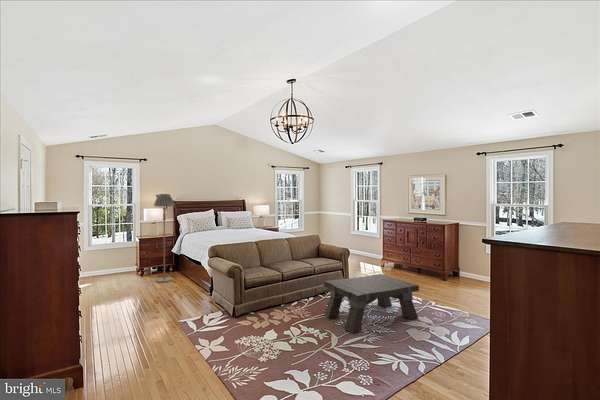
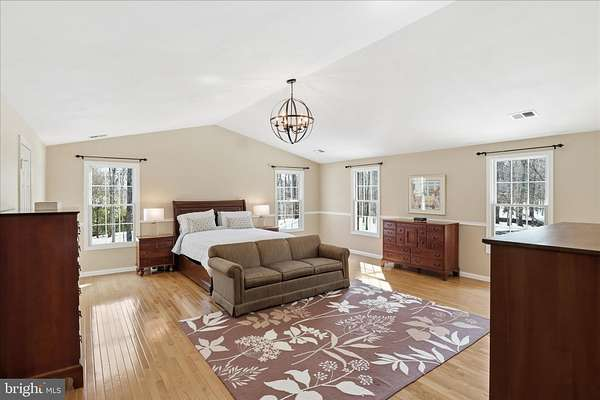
- coffee table (370, 299)
- floor lamp (164, 237)
